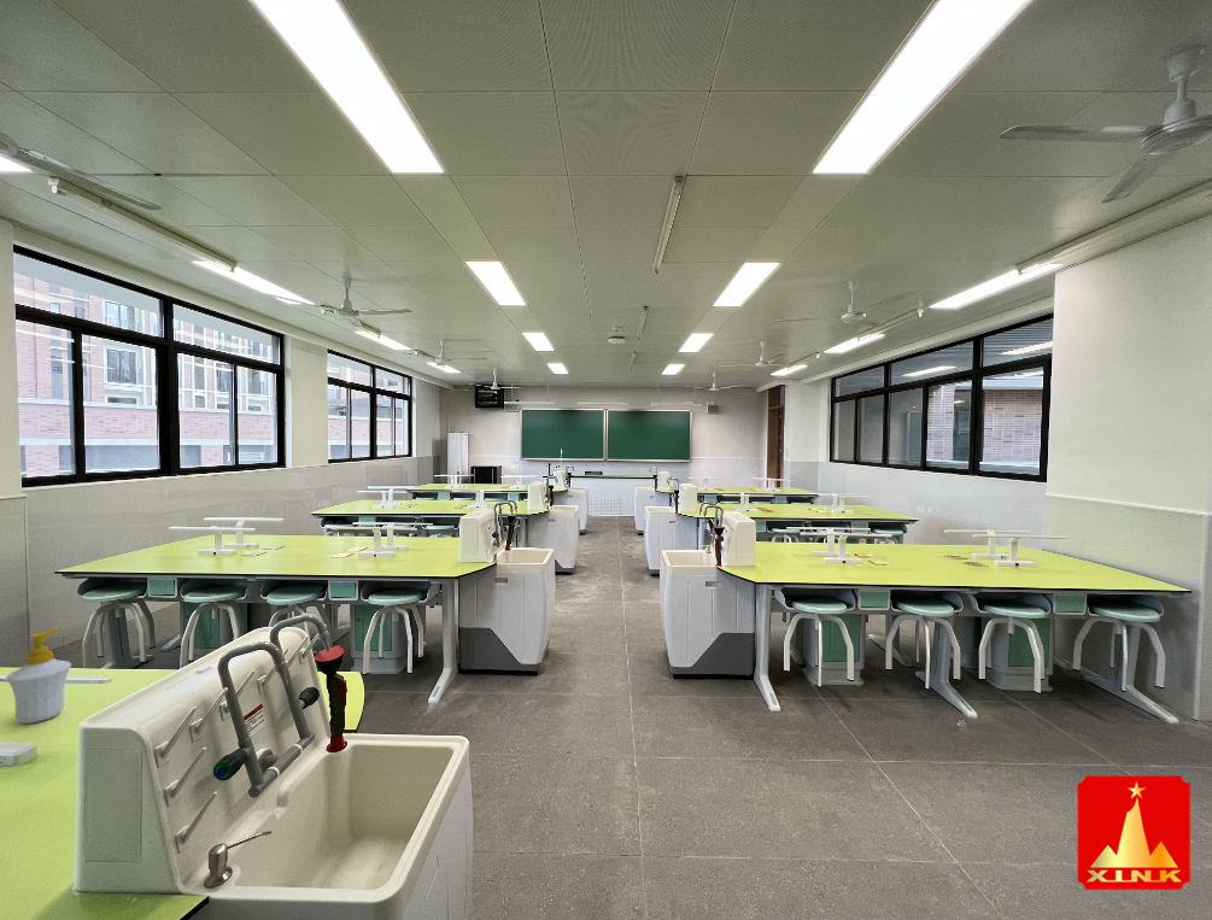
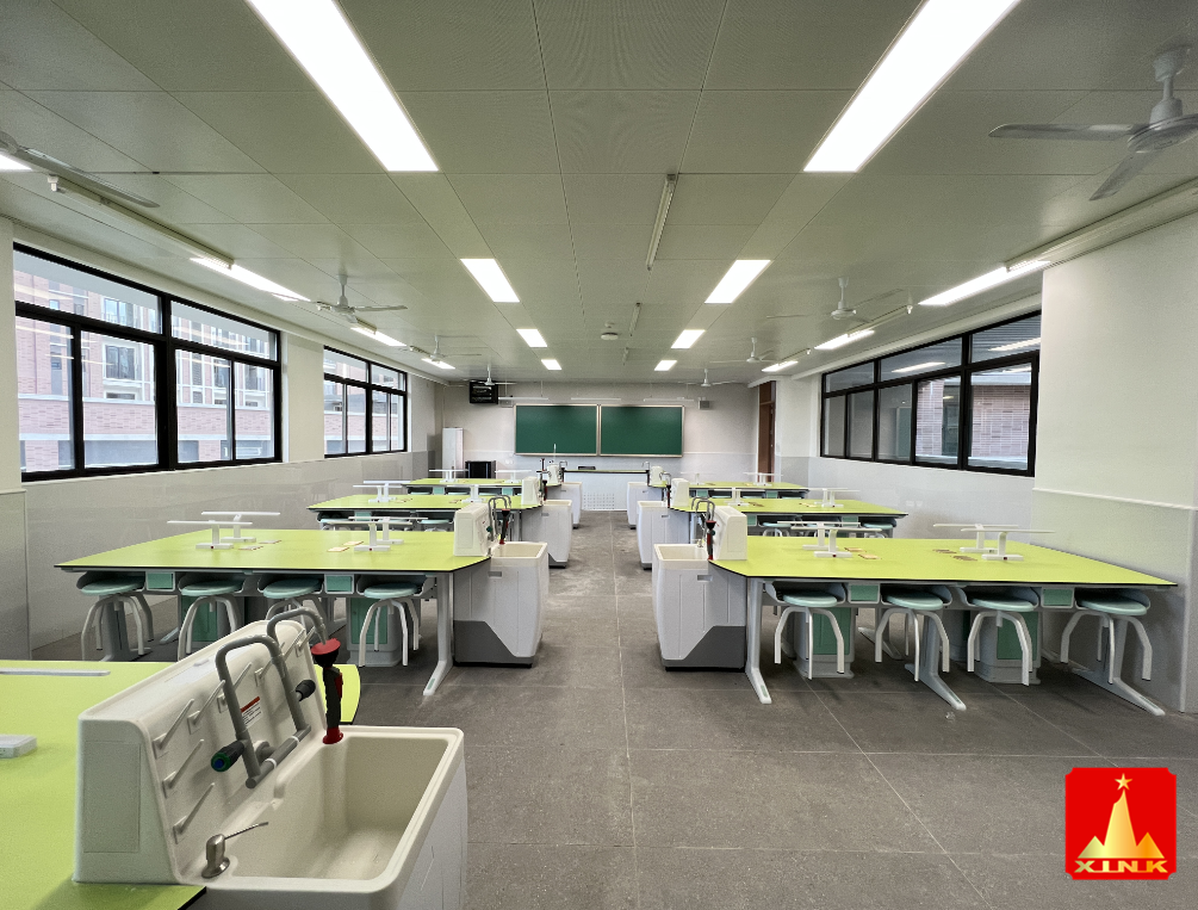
- soap bottle (39, 674)
